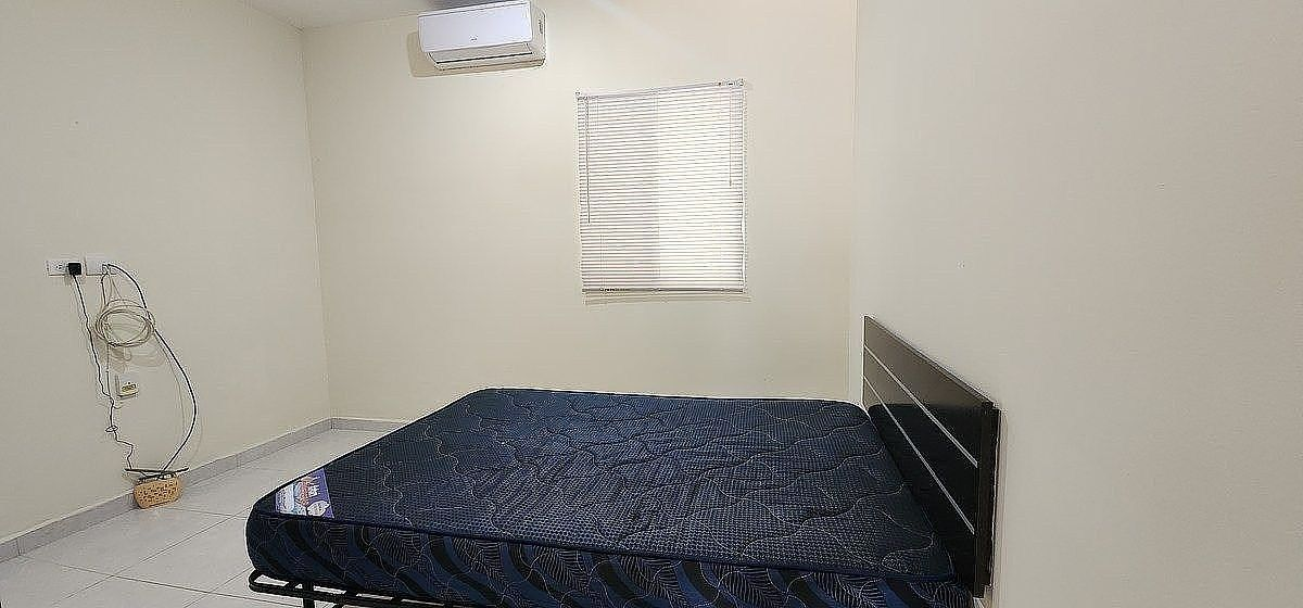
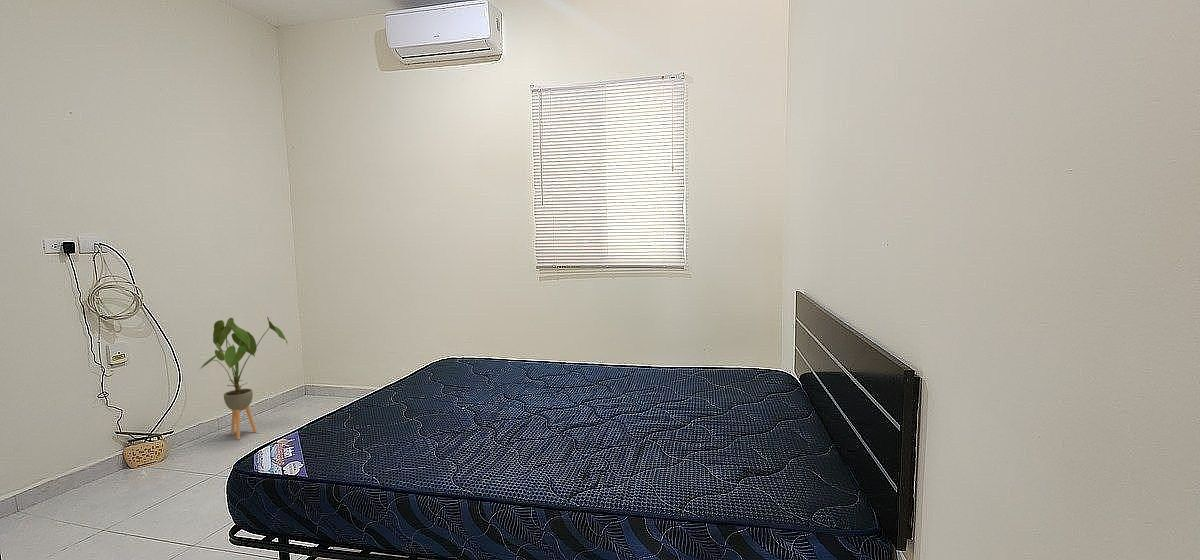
+ house plant (239, 375)
